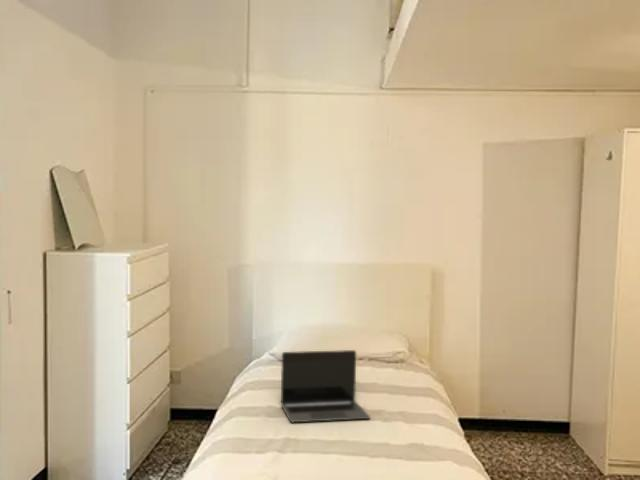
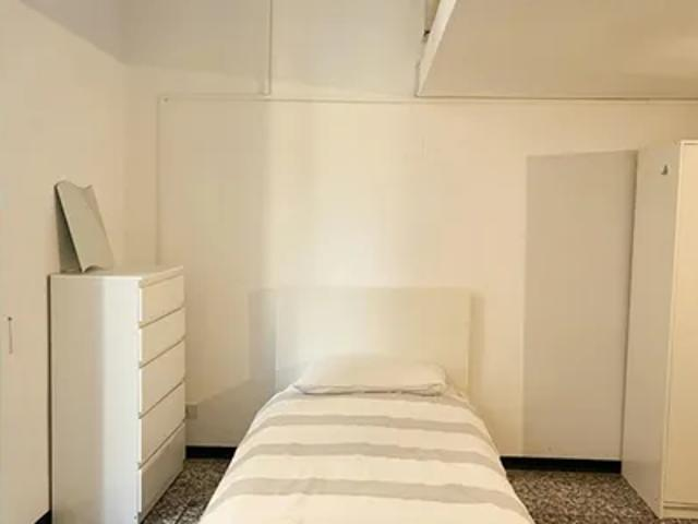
- laptop (325, 384)
